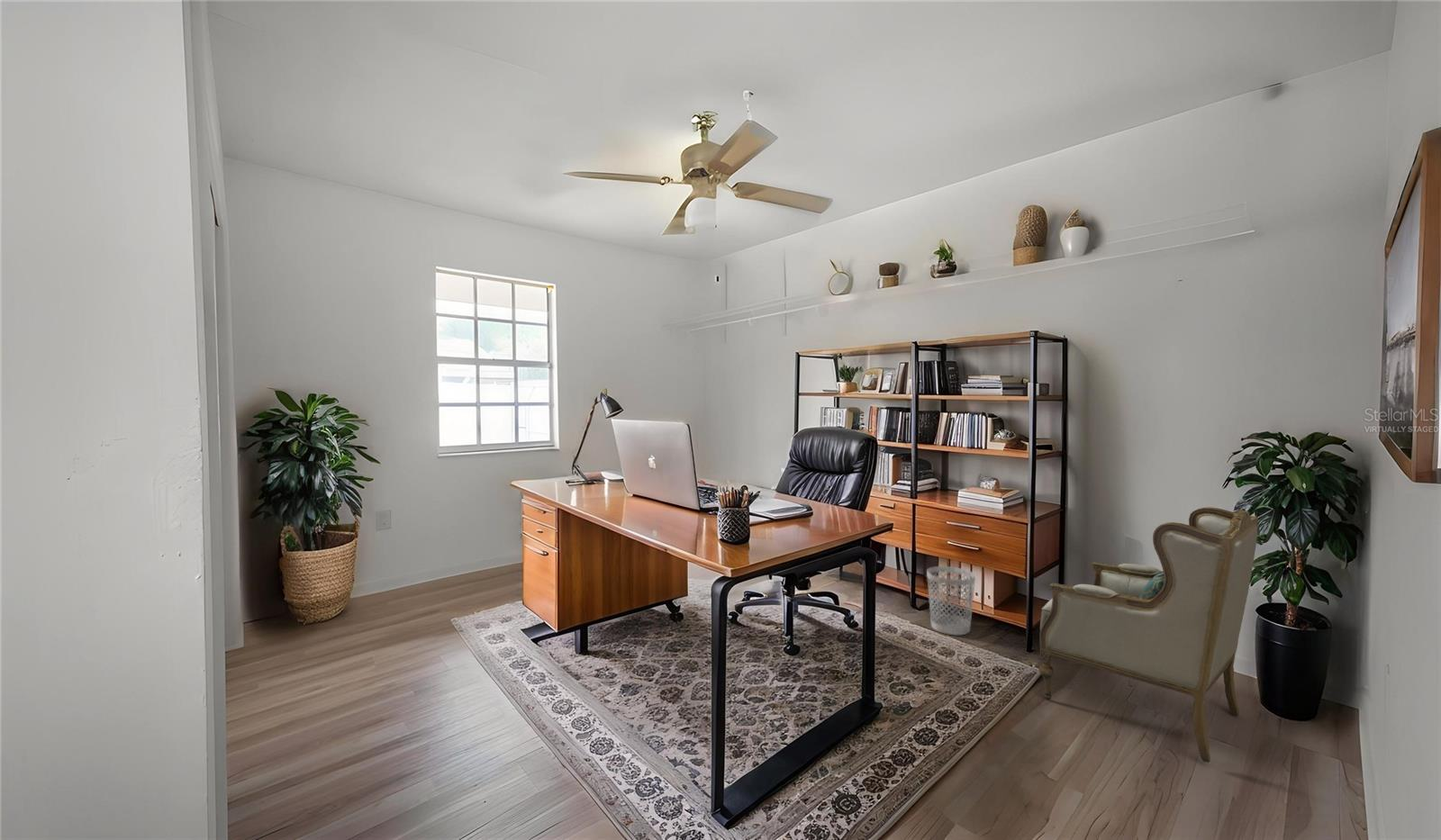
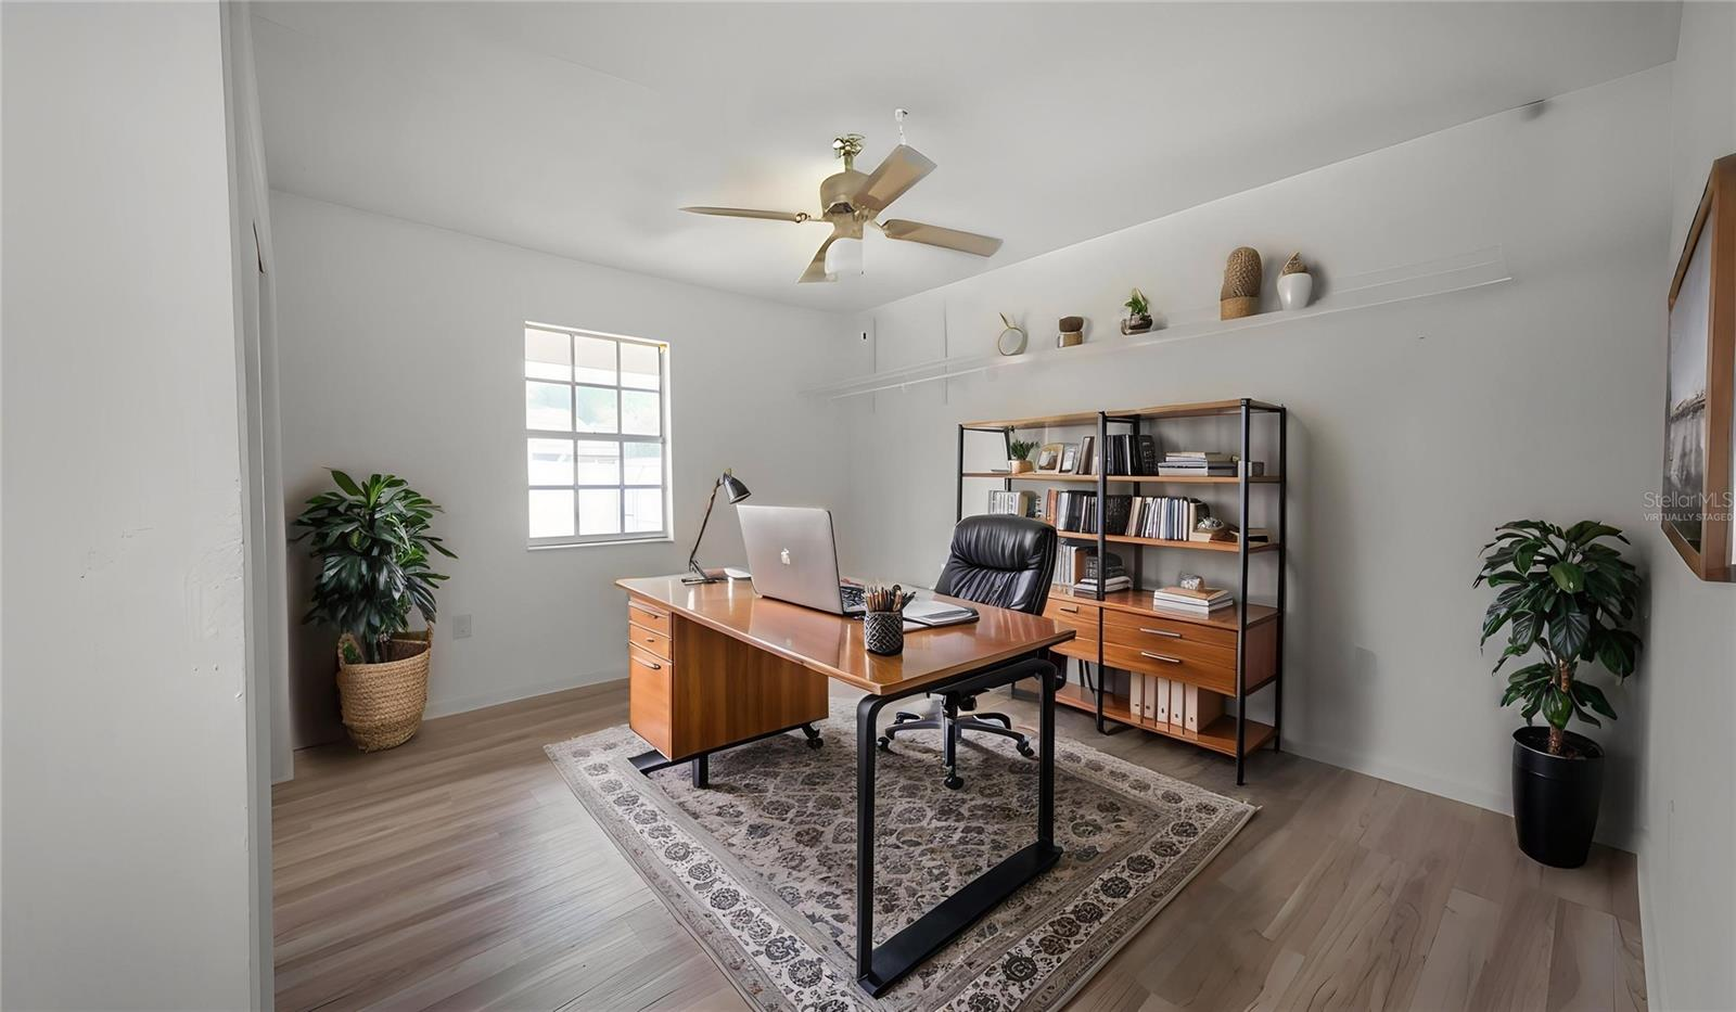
- armchair (1144, 604)
- wastebasket (950, 600)
